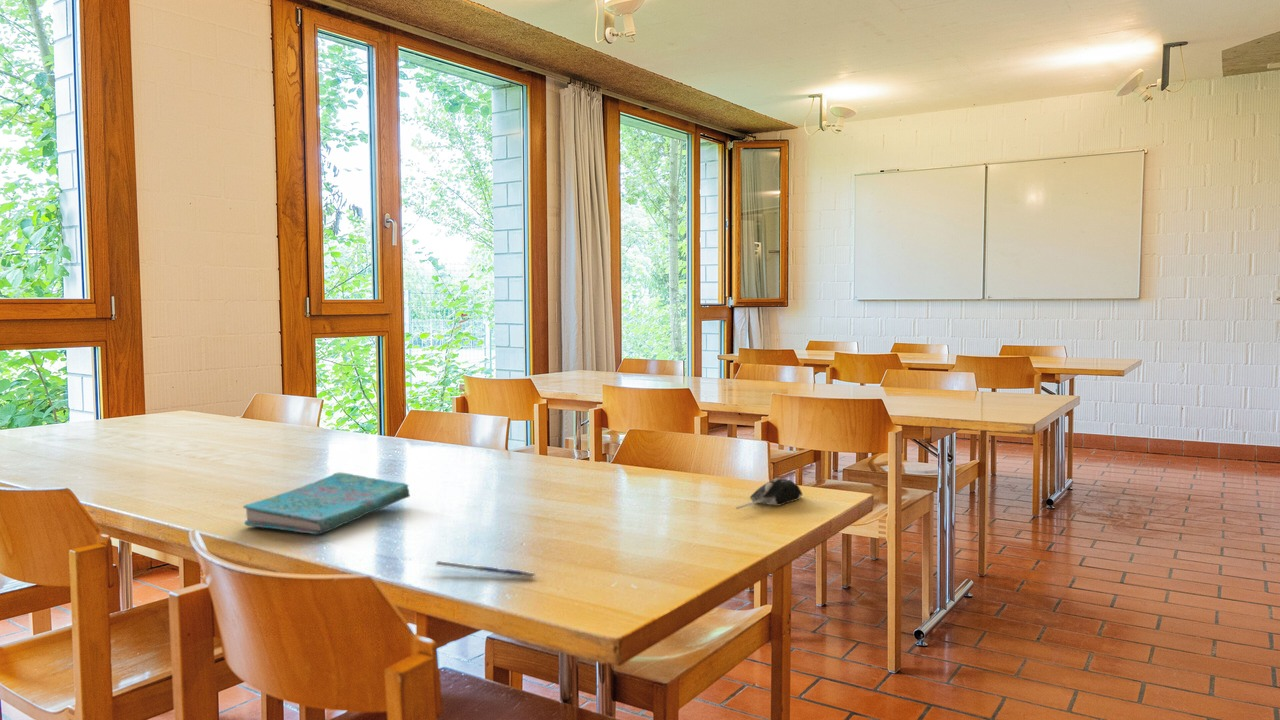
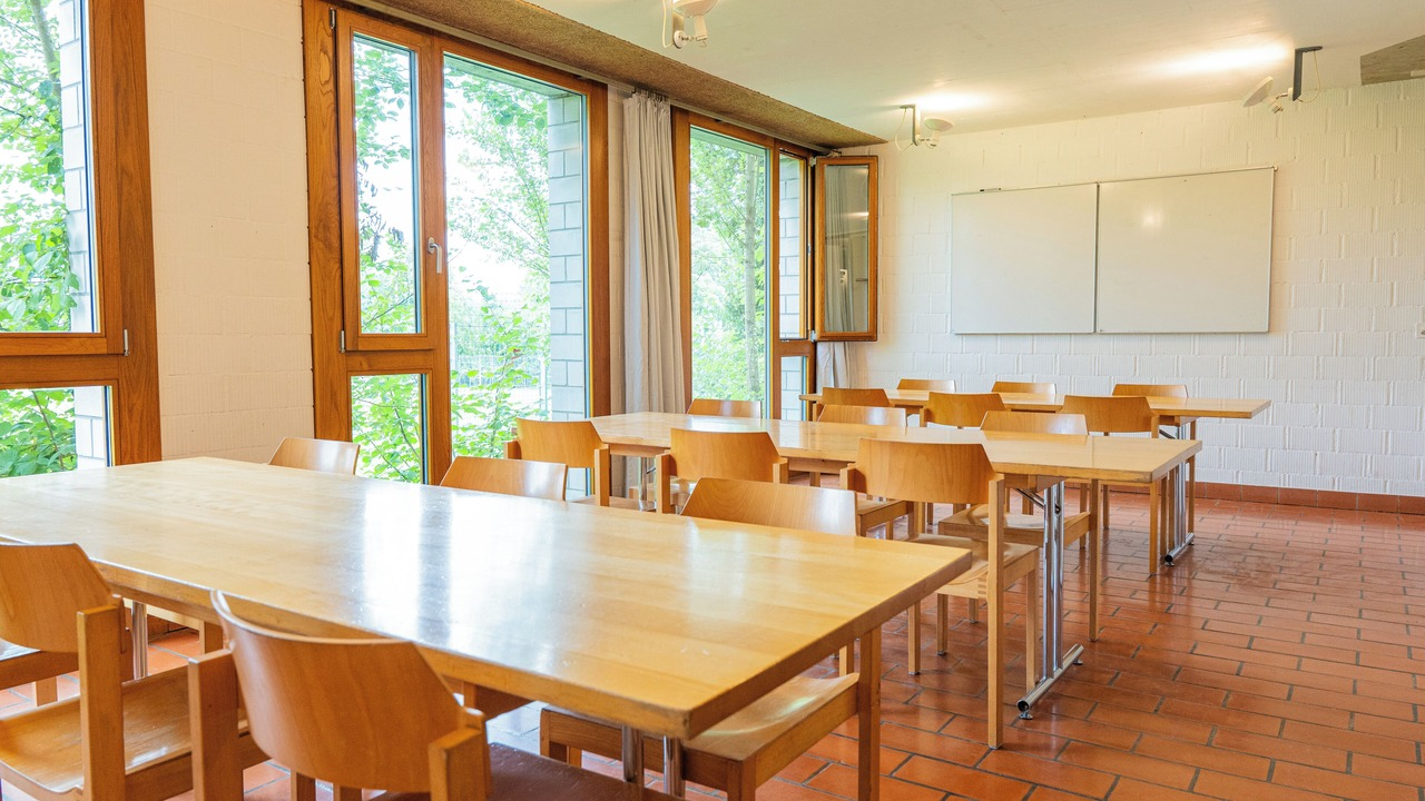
- computer mouse (766, 492)
- cover (331, 500)
- pen (483, 568)
